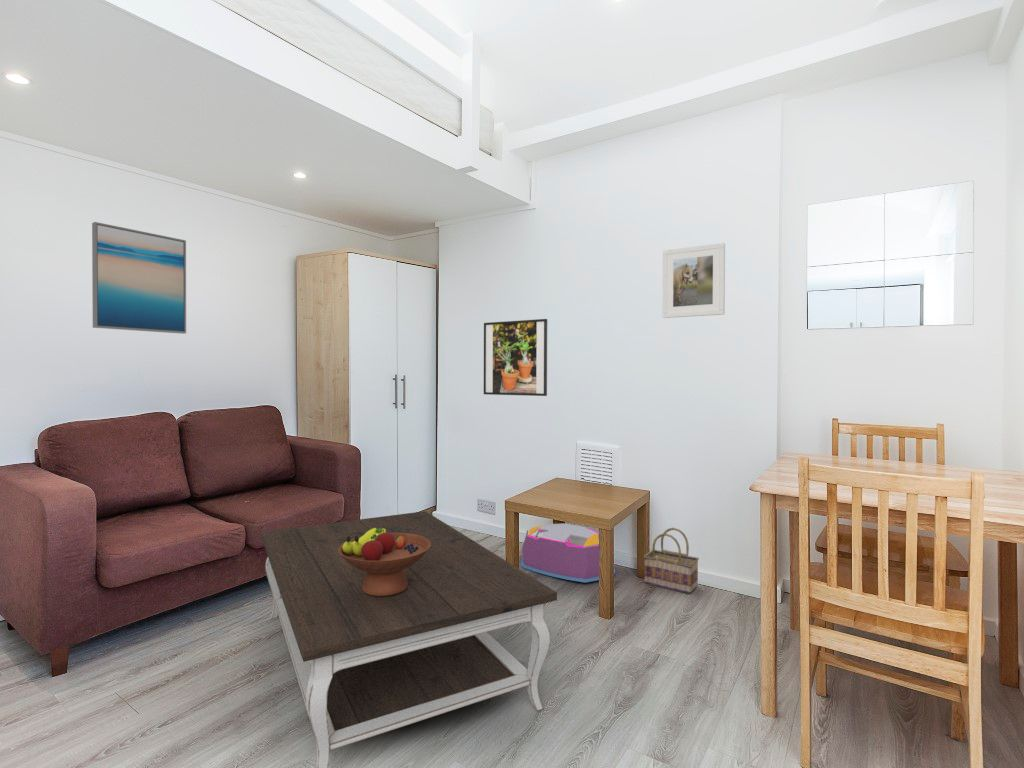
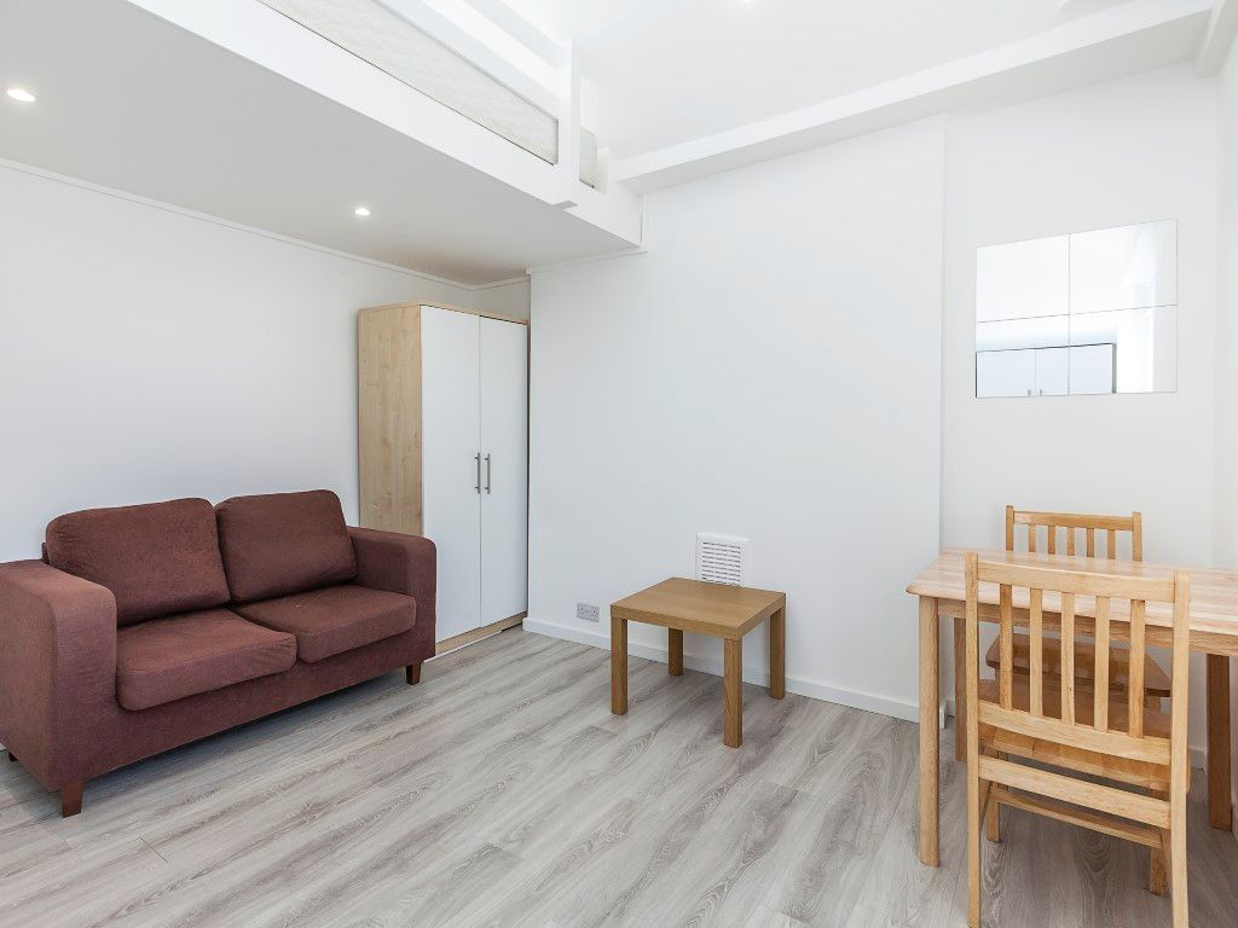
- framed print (692, 281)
- coffee table (385, 607)
- basket (671, 557)
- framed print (514, 358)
- wall art (142, 281)
- fruit bowl (385, 558)
- storage bin (567, 544)
